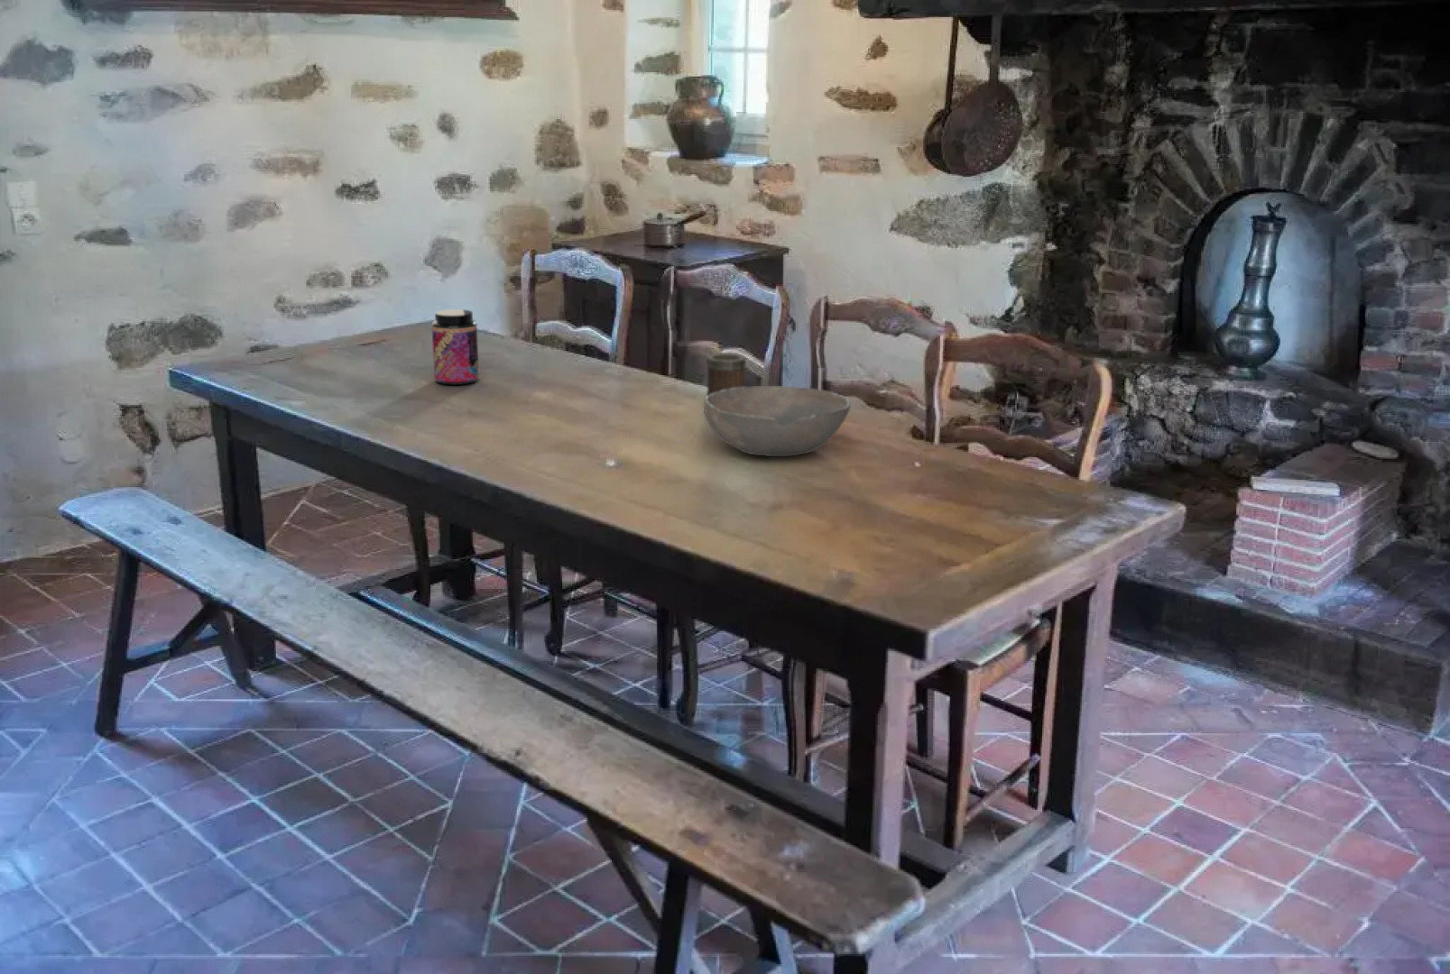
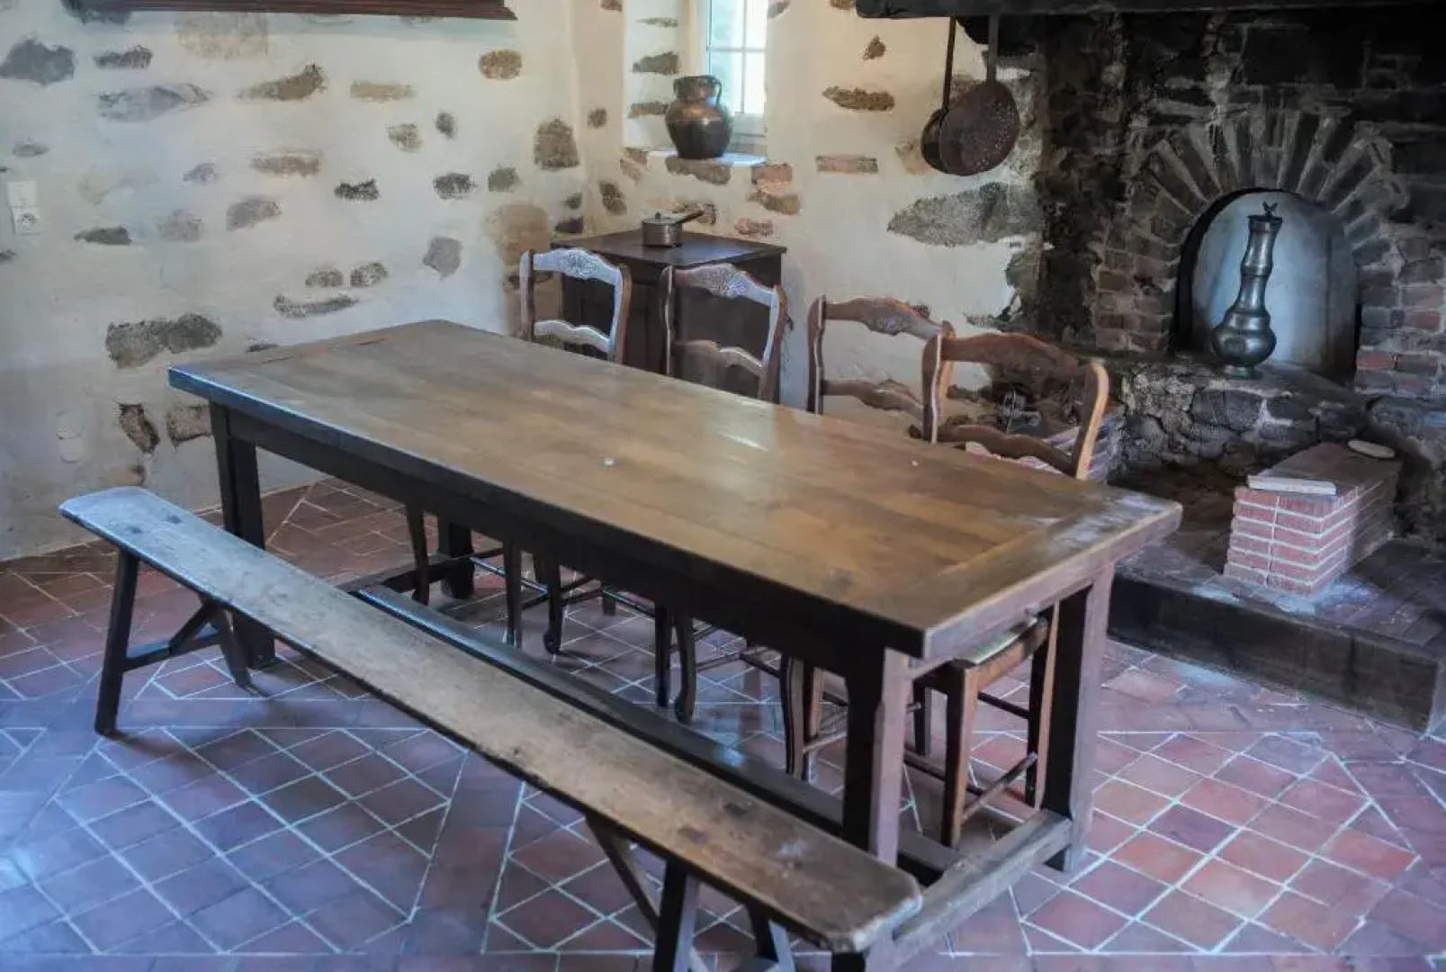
- jar (455, 347)
- bowl (777, 424)
- mug (728, 380)
